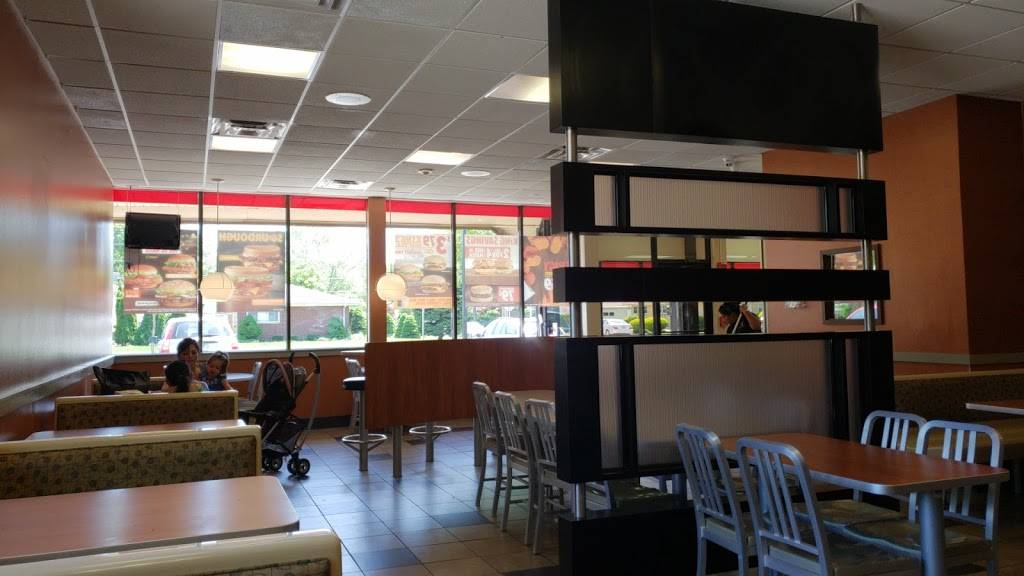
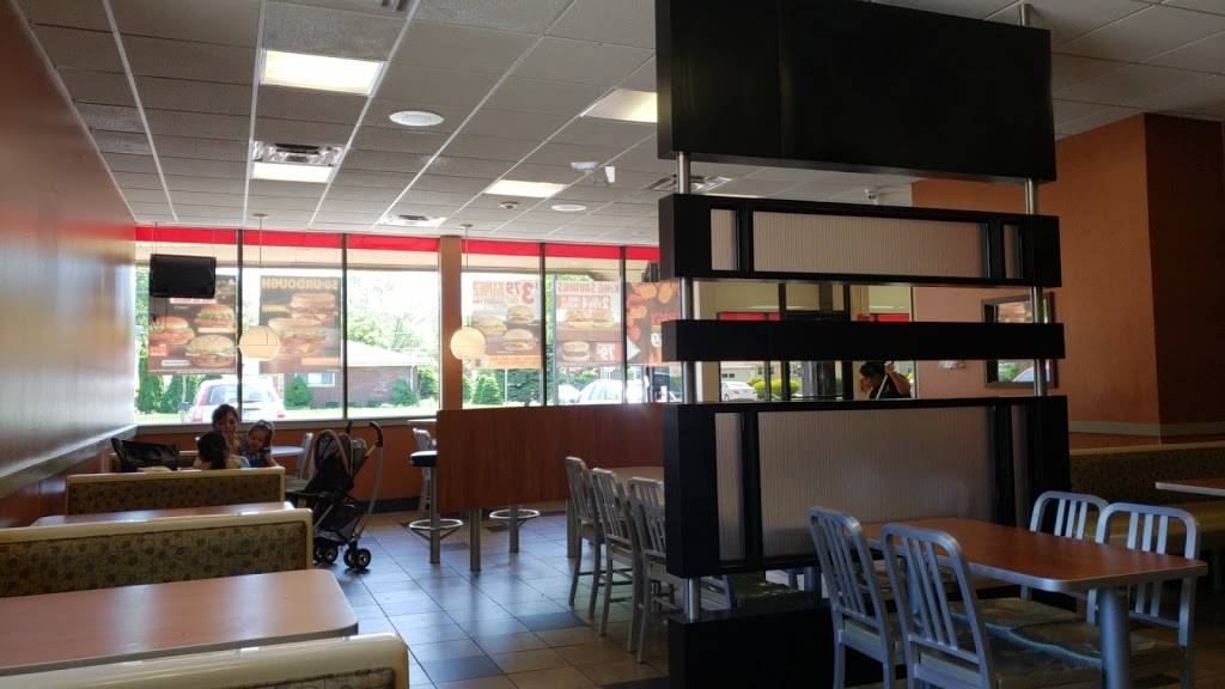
+ security camera (592, 177)
